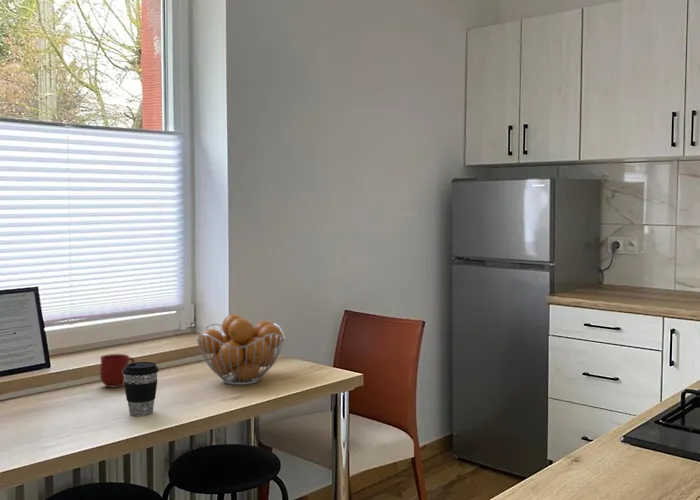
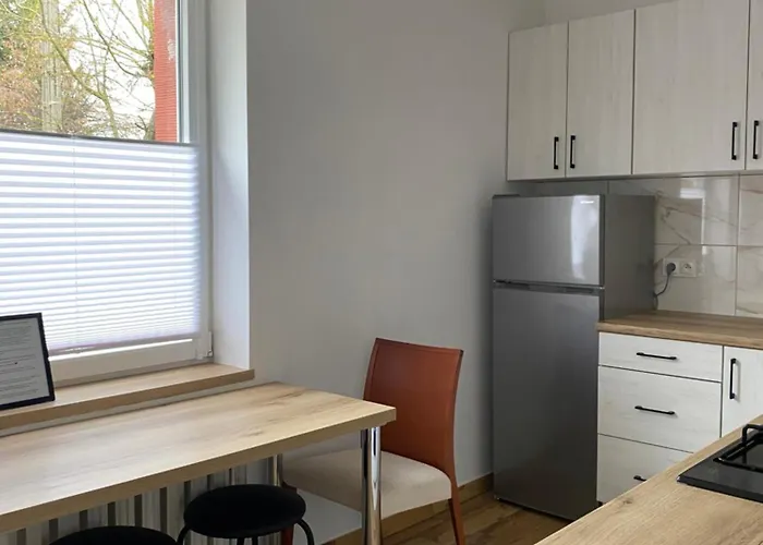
- mug (119, 369)
- fruit basket (241, 348)
- coffee cup (141, 388)
